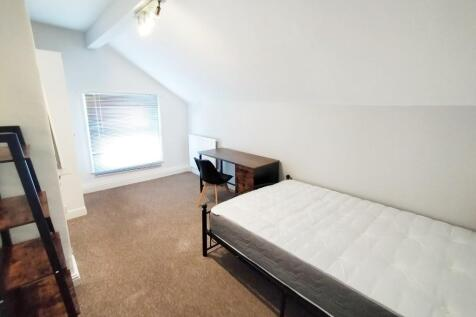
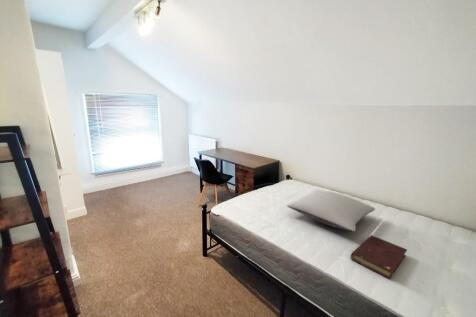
+ pillow (330, 206)
+ book (378, 254)
